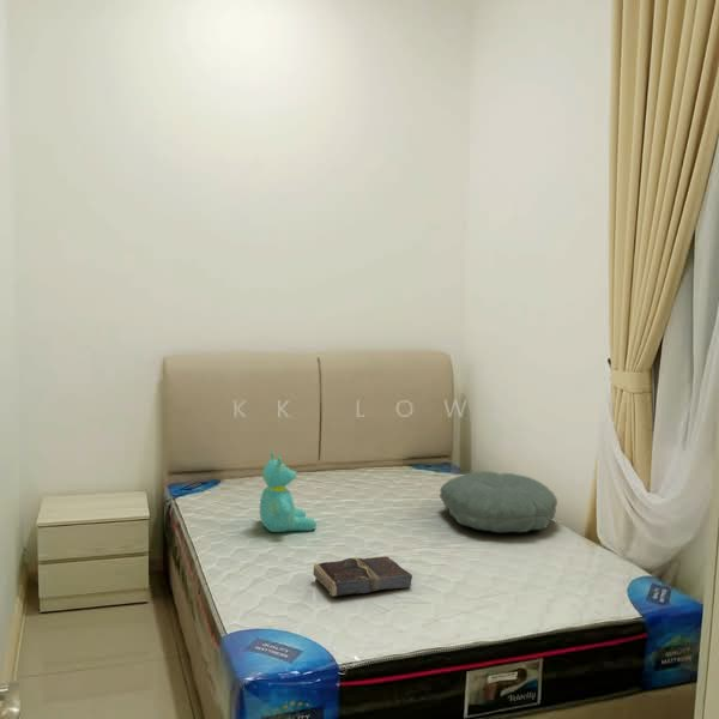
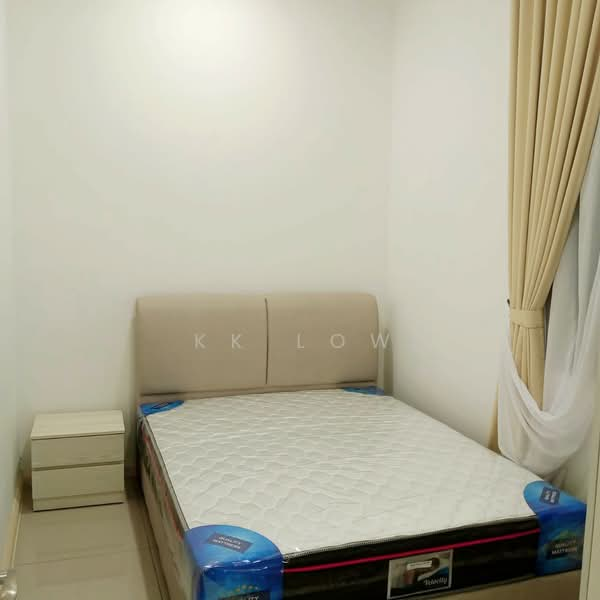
- book (361, 574)
- pillow (500, 500)
- teddy bear (286, 490)
